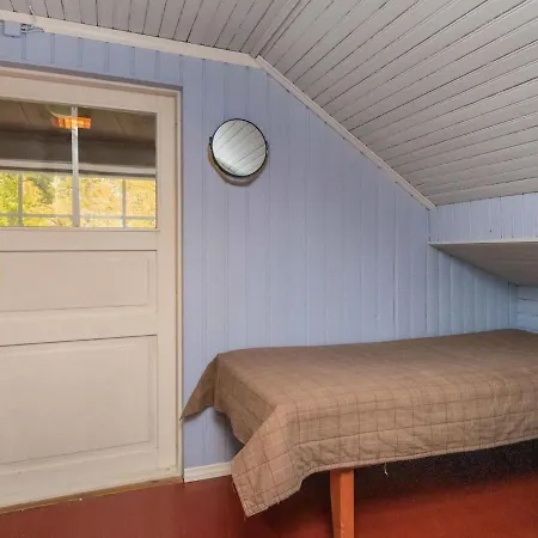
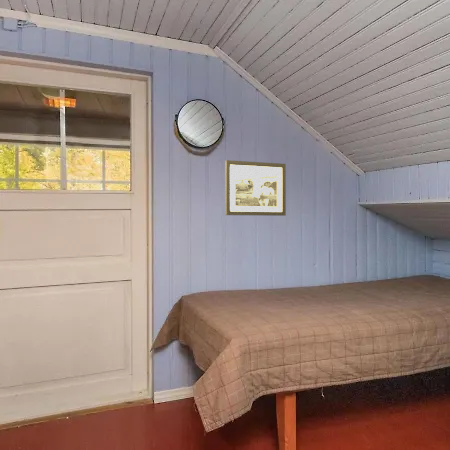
+ picture frame (256, 188)
